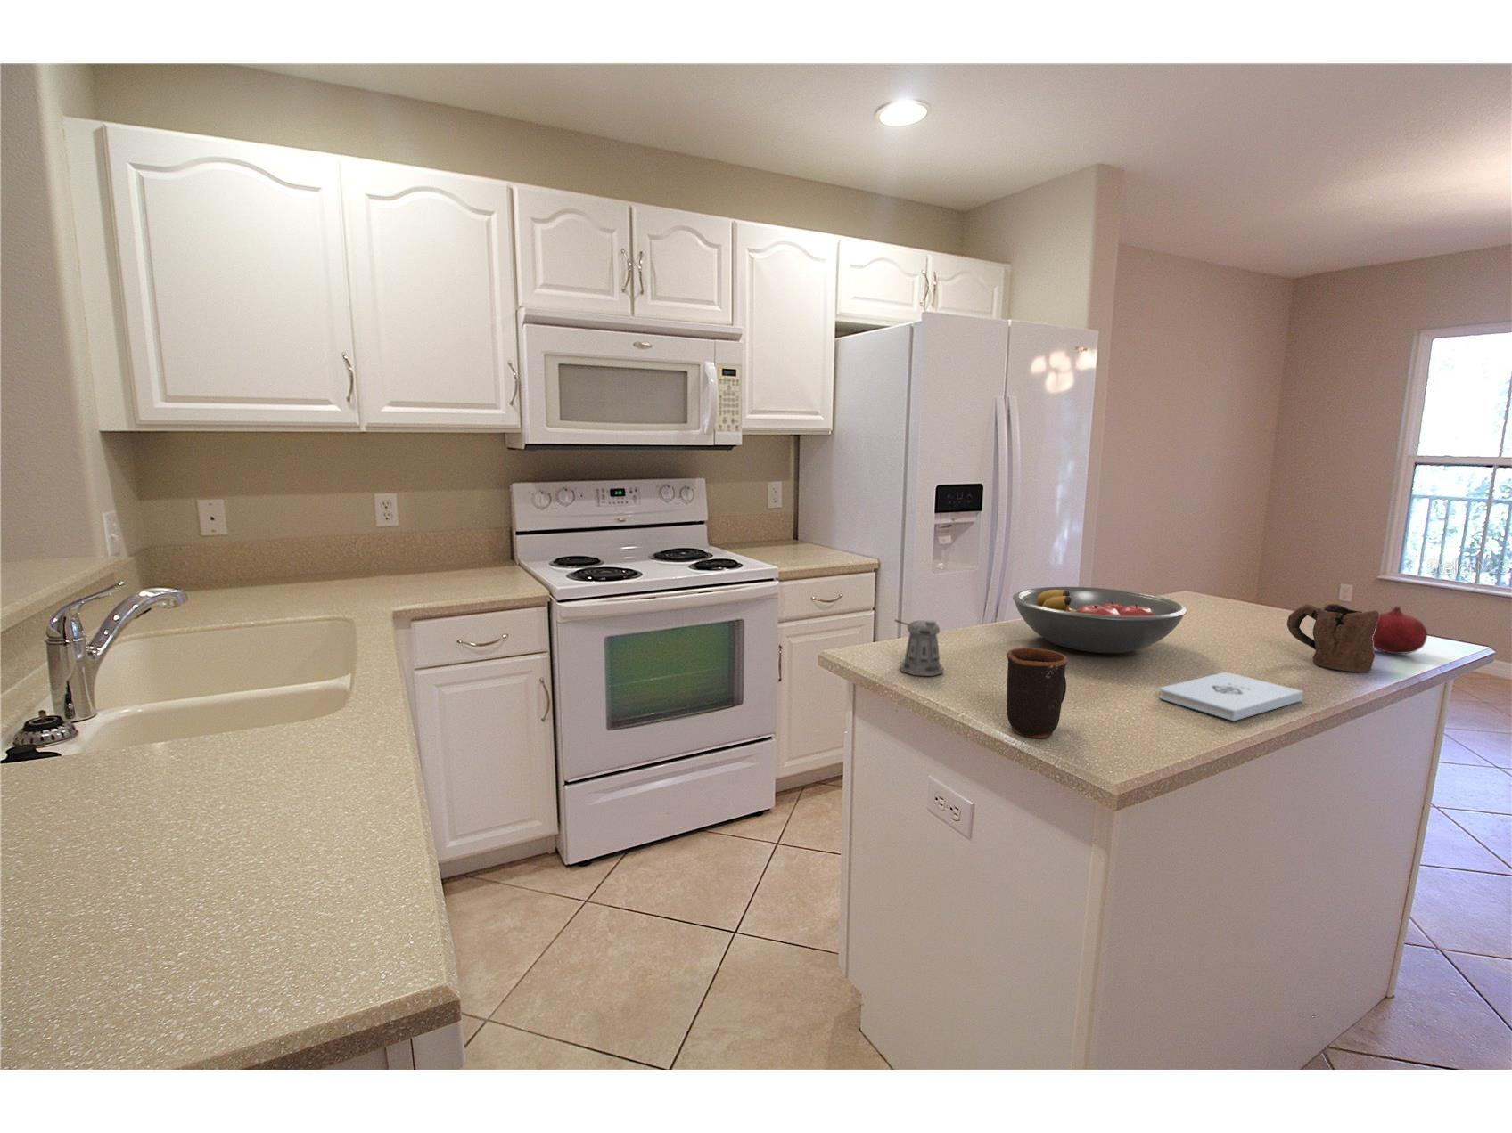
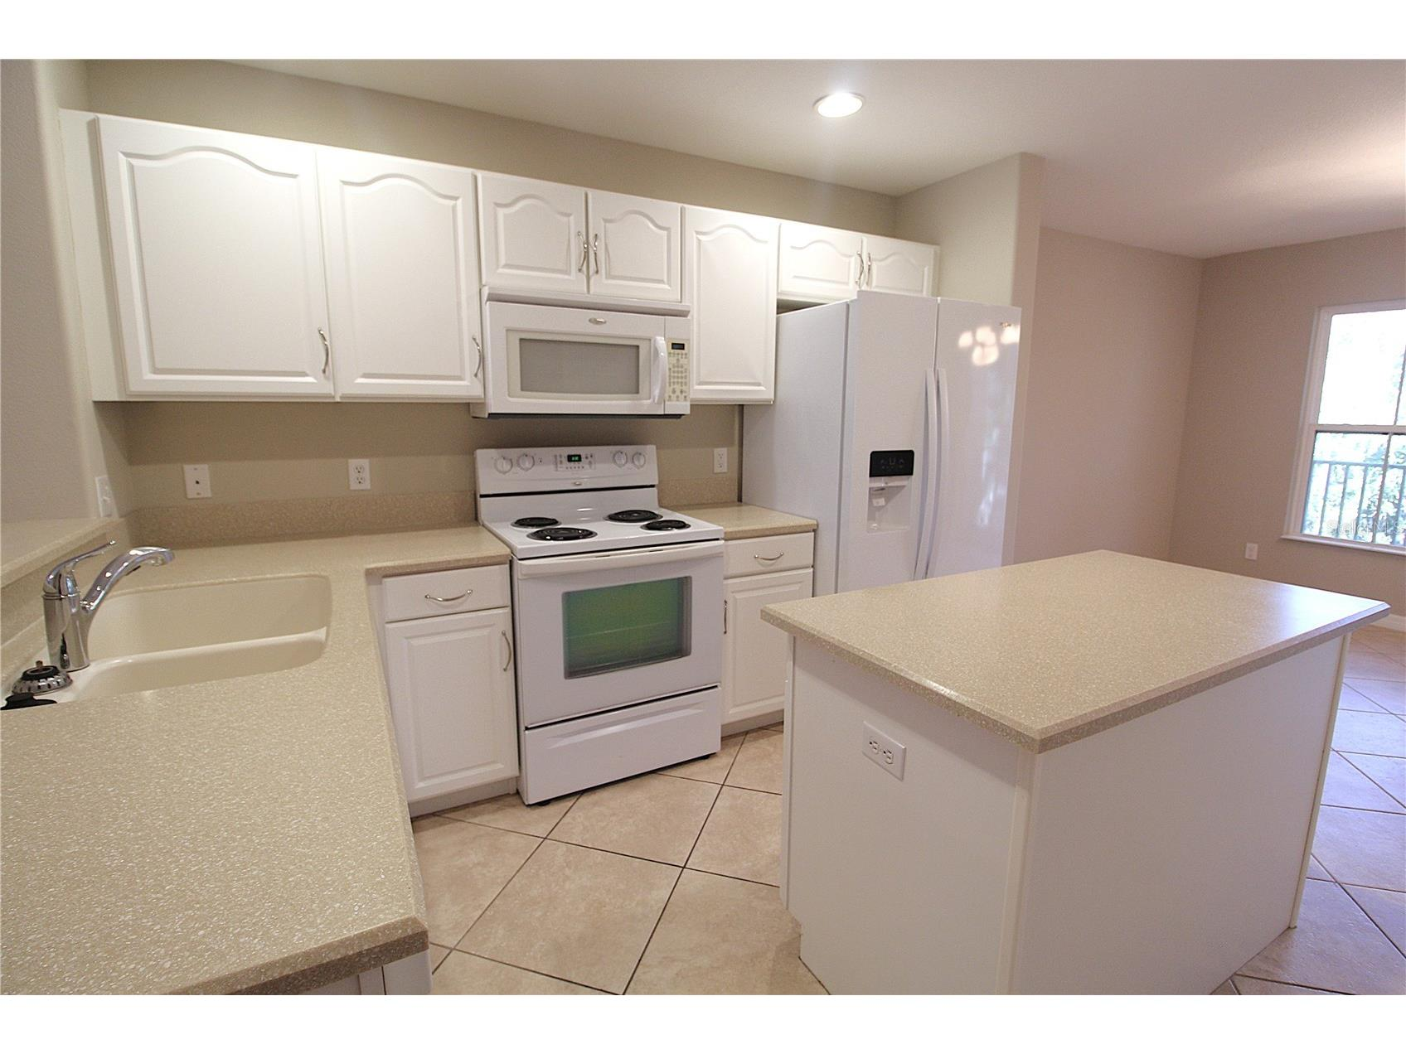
- fruit bowl (1095, 616)
- fruit (1394, 628)
- mug (1041, 690)
- notepad (1230, 694)
- pepper shaker (919, 643)
- mug (1327, 632)
